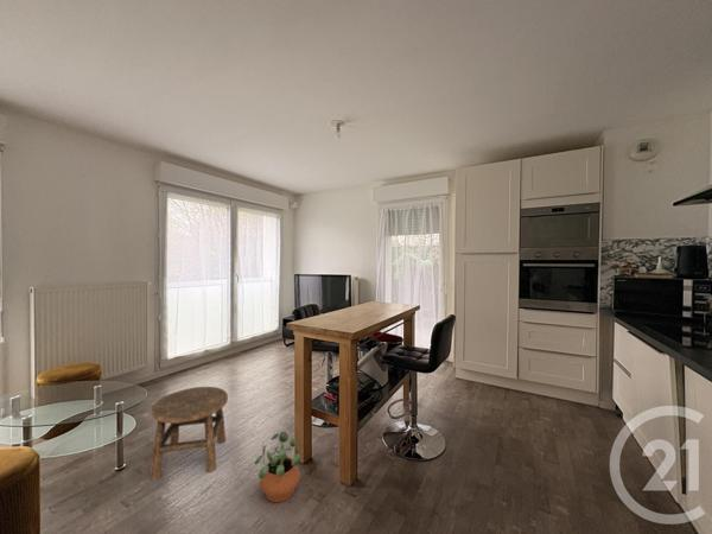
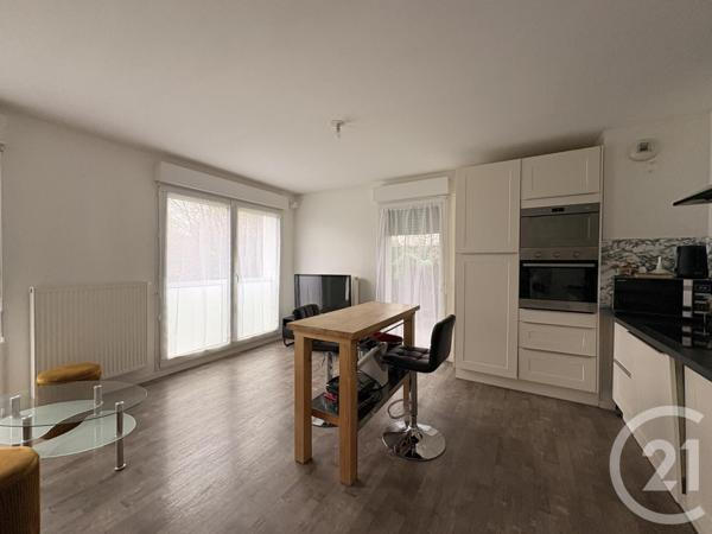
- stool (191, 424)
- potted plant (276, 468)
